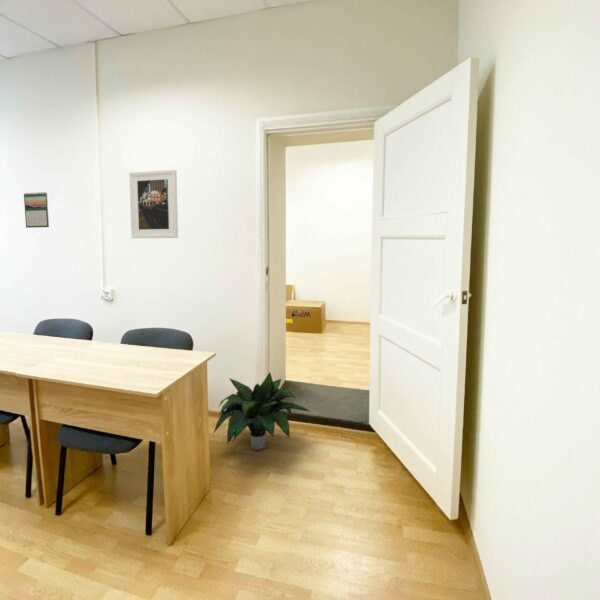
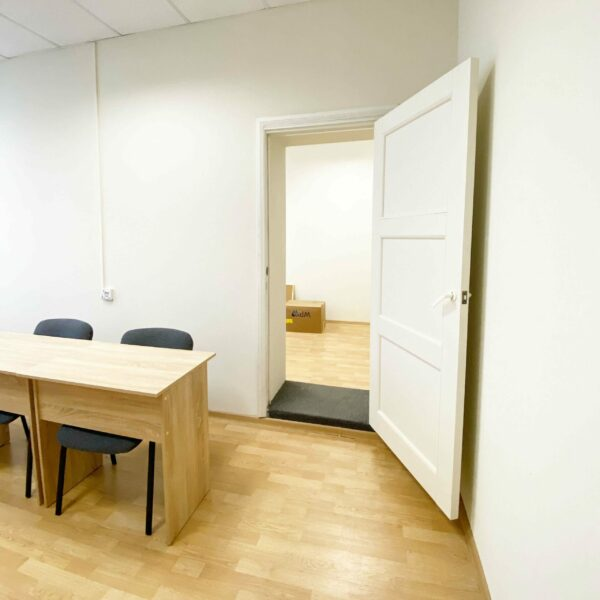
- calendar (36, 209)
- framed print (153, 204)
- potted plant (260, 411)
